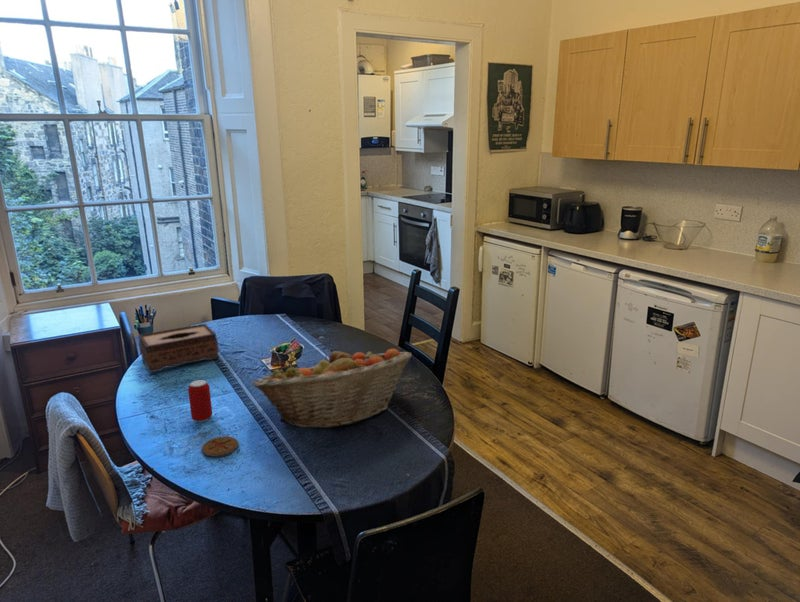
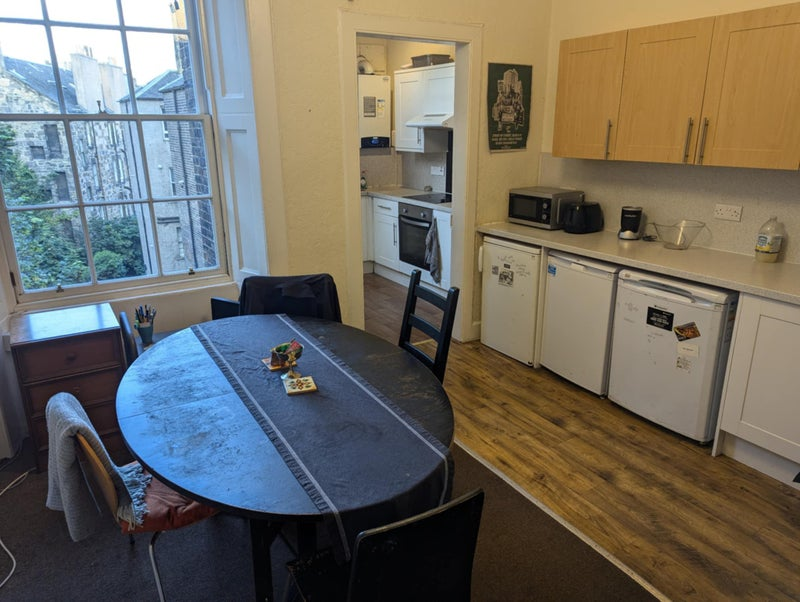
- beverage can (200, 400)
- fruit basket (335, 379)
- tissue box (178, 346)
- coaster (220, 446)
